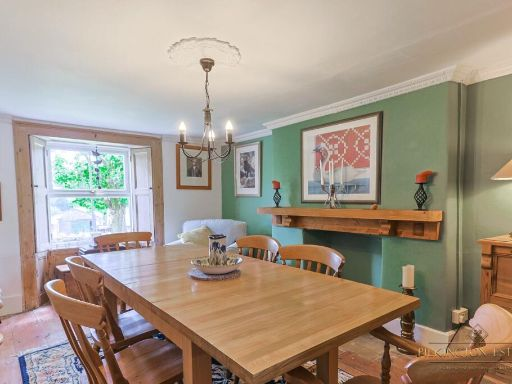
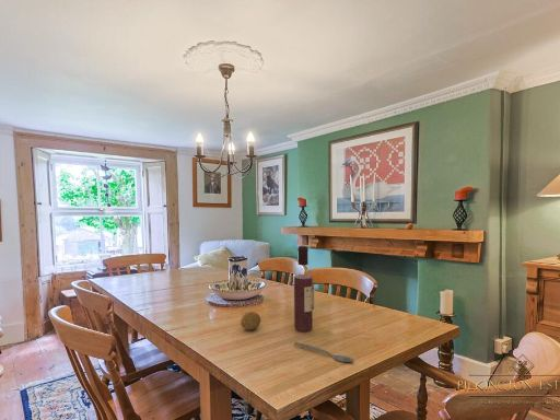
+ fruit (250, 320)
+ wine bottle (303, 288)
+ spoon (322, 351)
